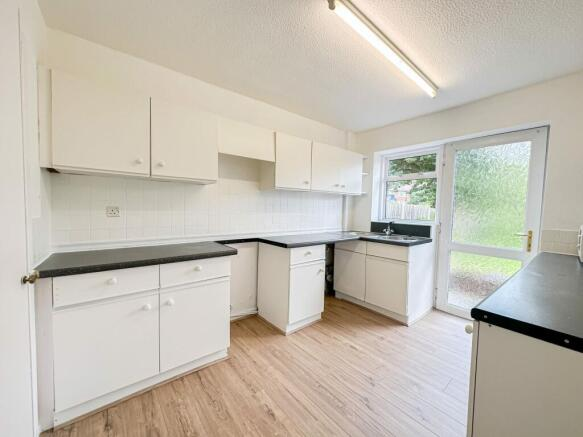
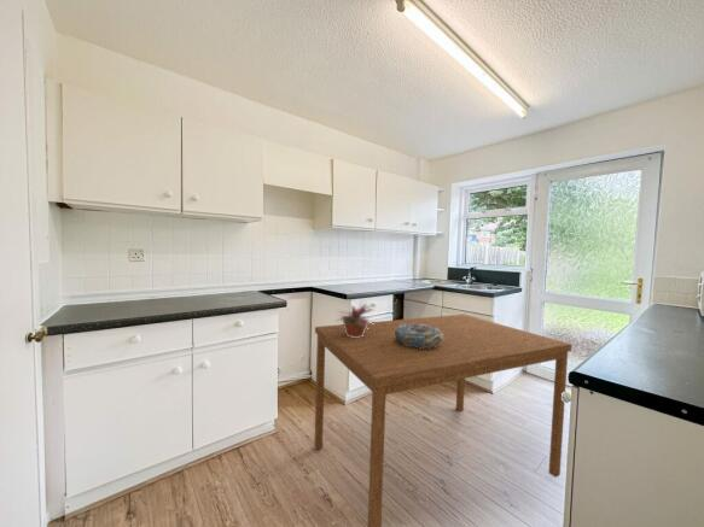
+ potted plant (355, 315)
+ dining table (430, 385)
+ decorative bowl (418, 334)
